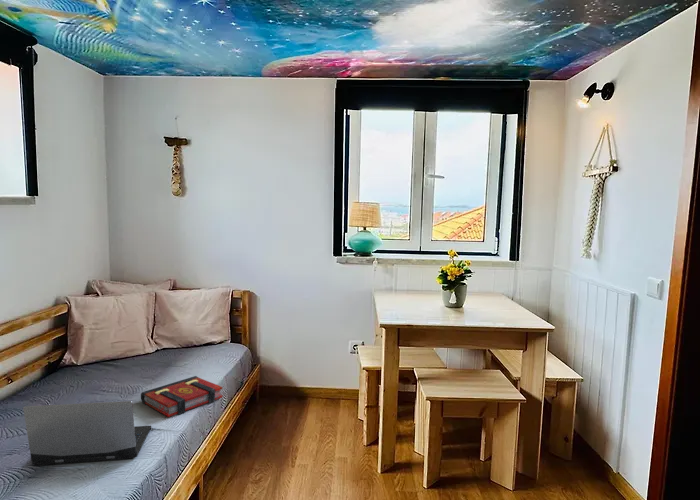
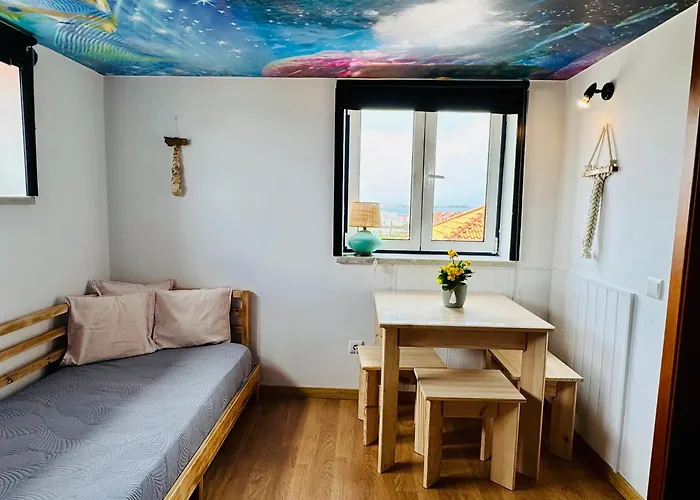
- laptop computer (93, 419)
- book (182, 393)
